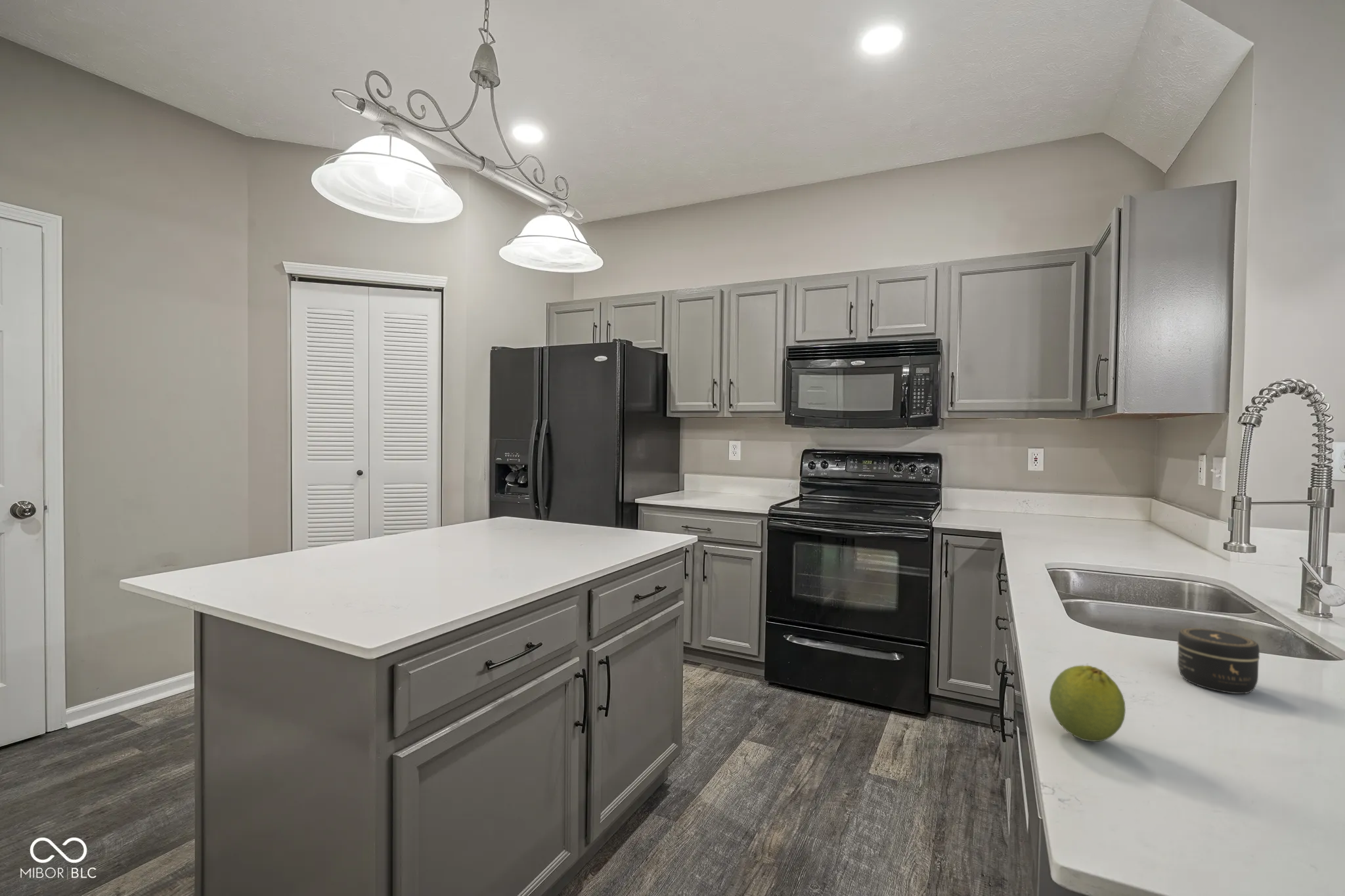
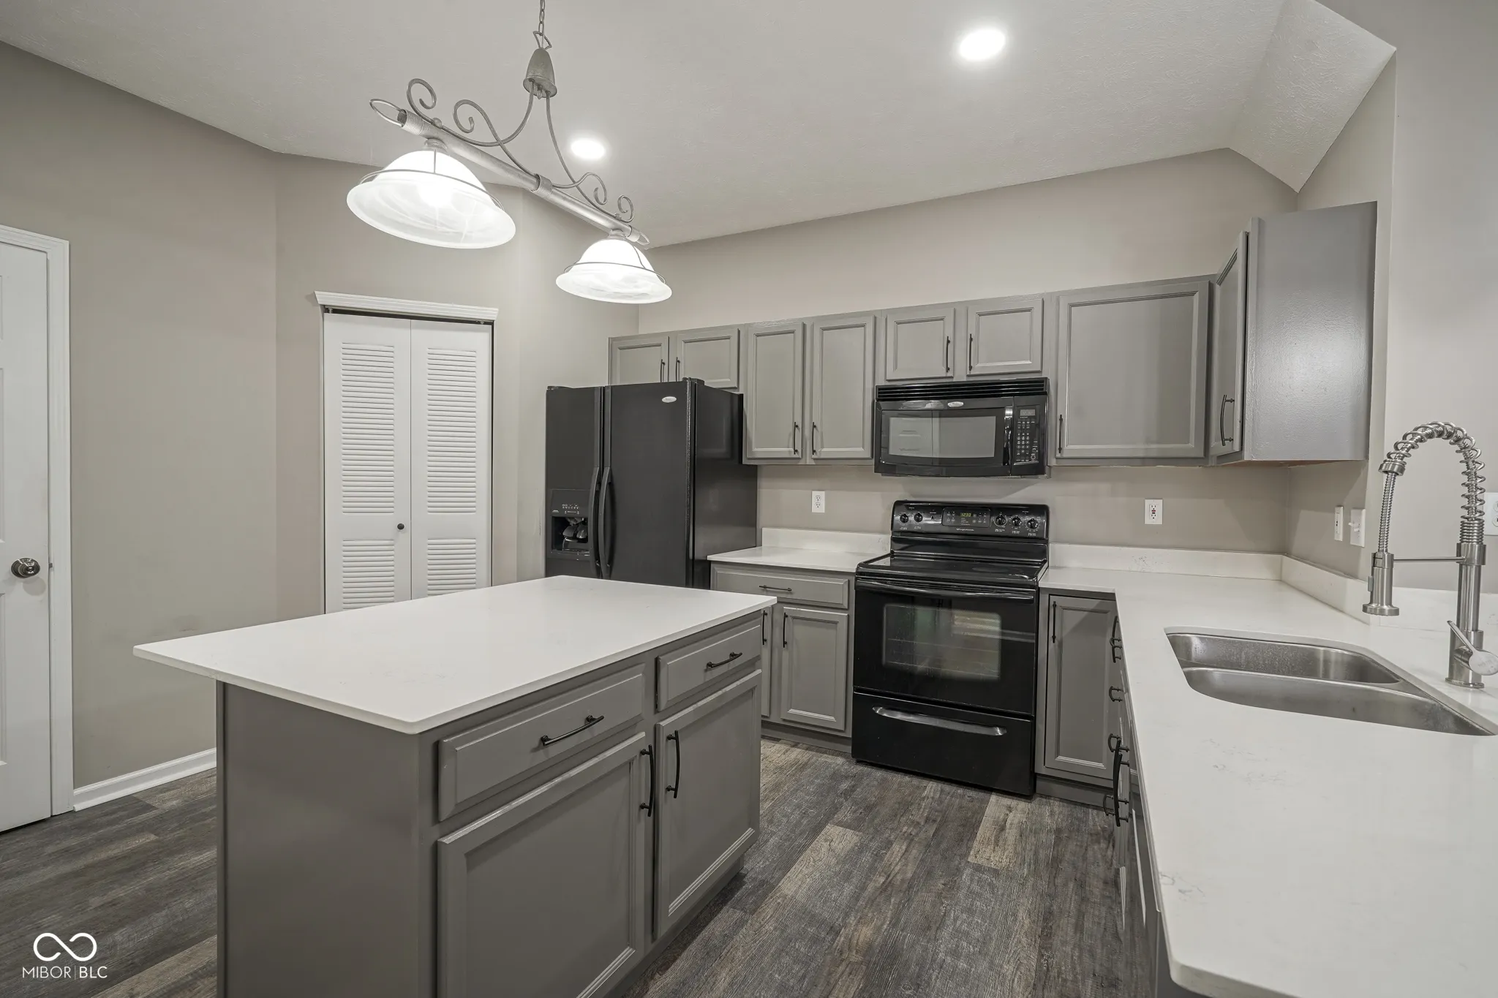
- jar (1216, 660)
- fruit (1086, 701)
